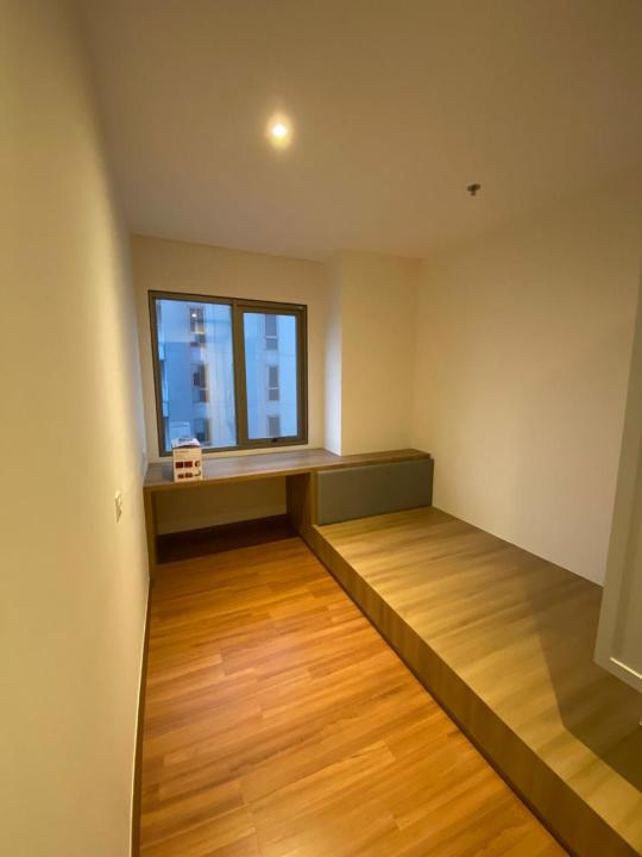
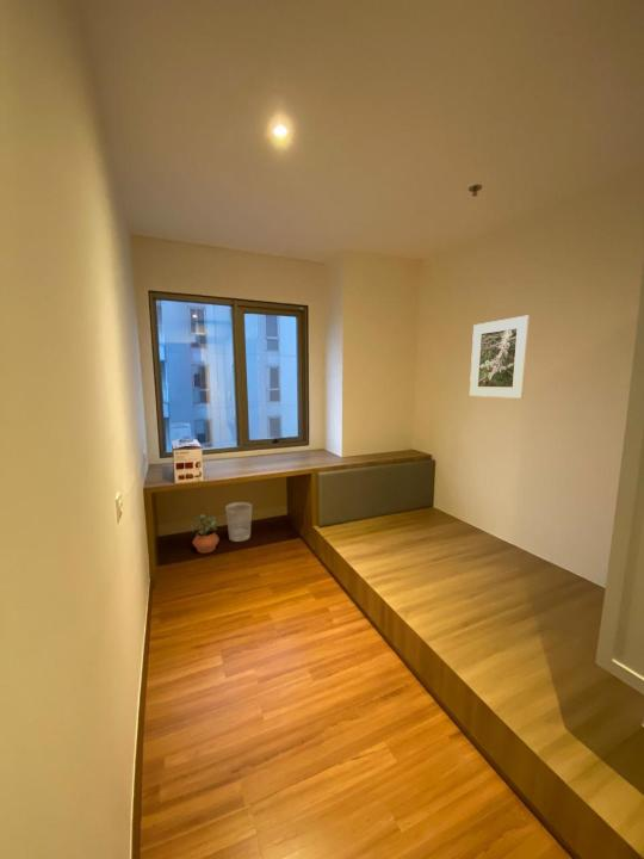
+ potted plant (204, 531)
+ wastebasket (239, 521)
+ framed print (496, 359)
